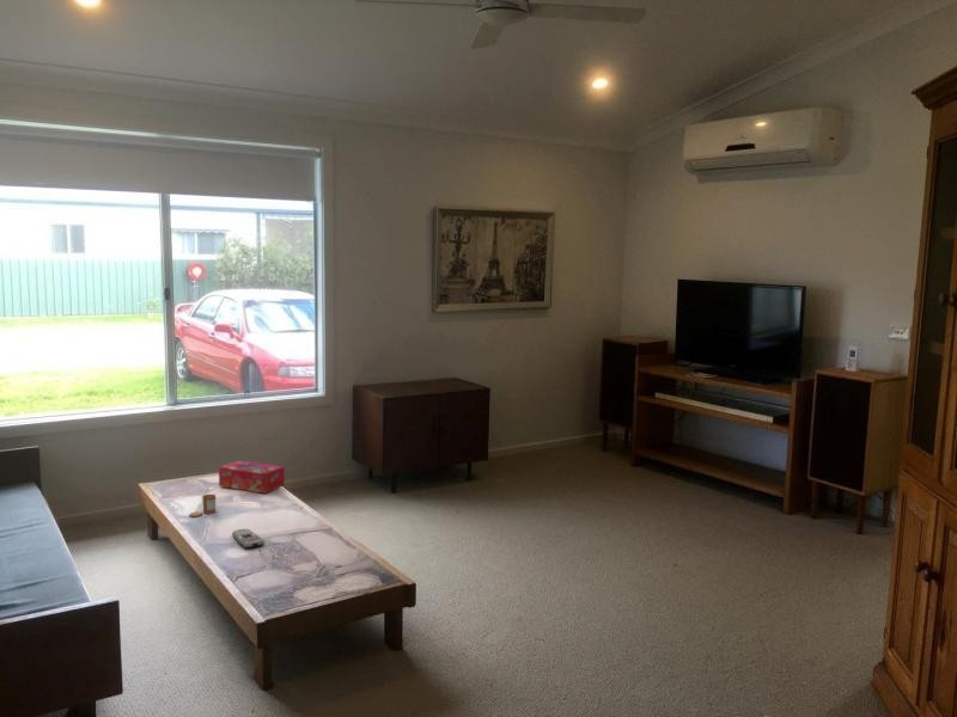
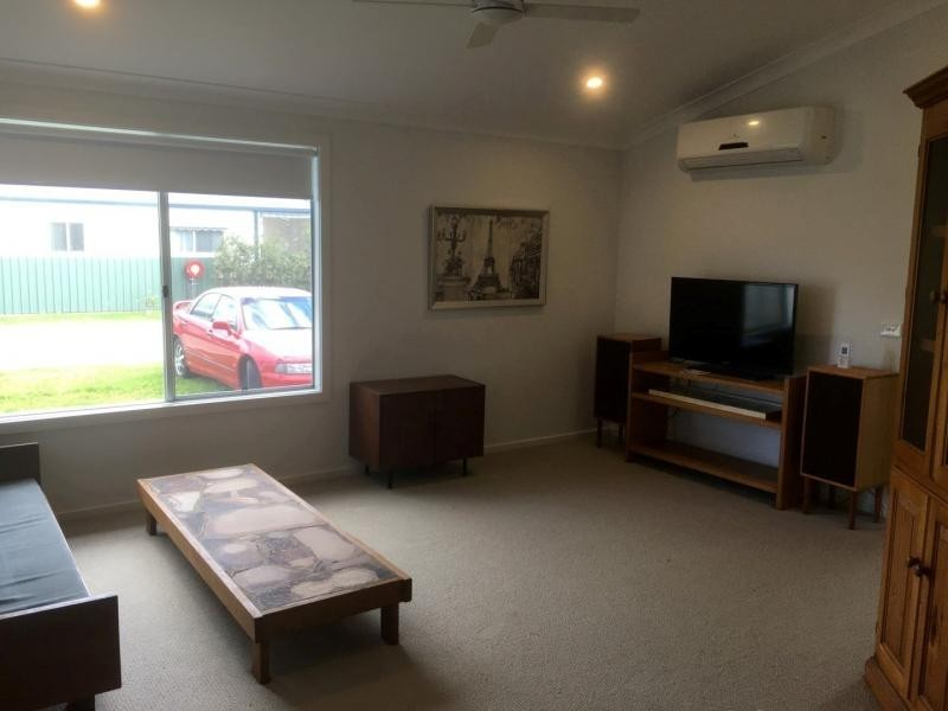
- tissue box (251, 476)
- candle (203, 505)
- remote control (246, 538)
